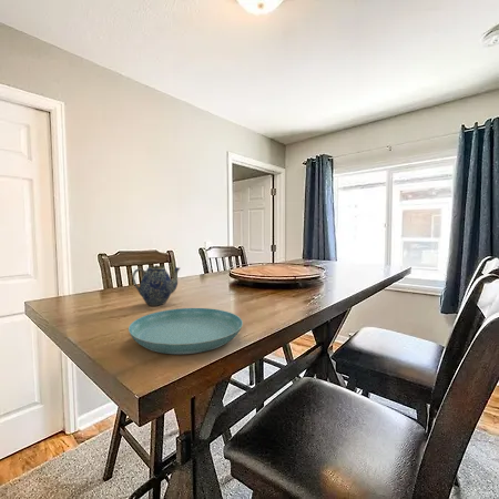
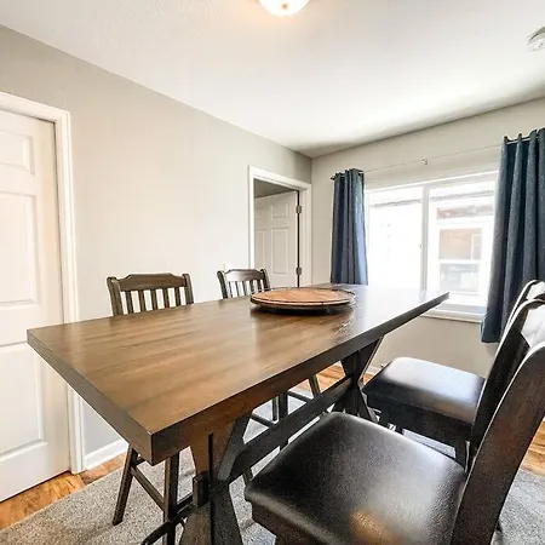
- teapot (157, 283)
- saucer (187, 328)
